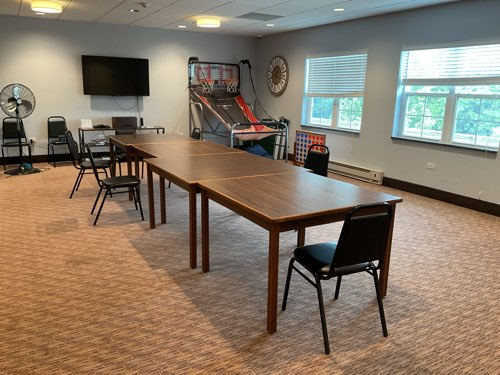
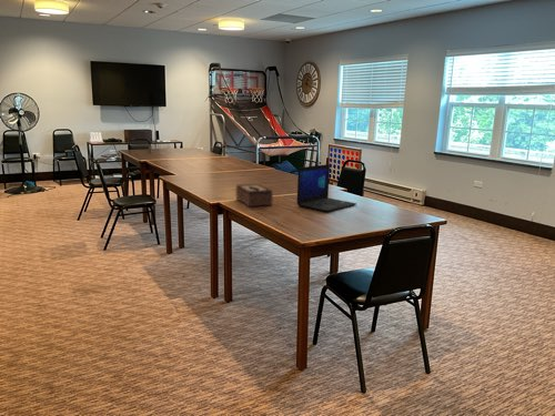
+ tissue box (253, 194)
+ laptop (327, 186)
